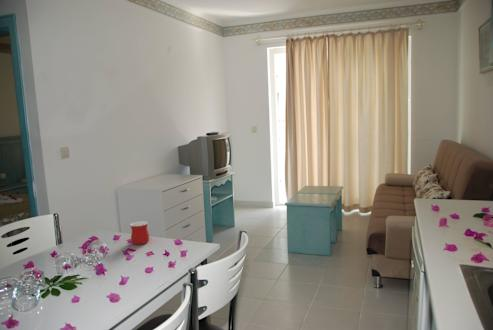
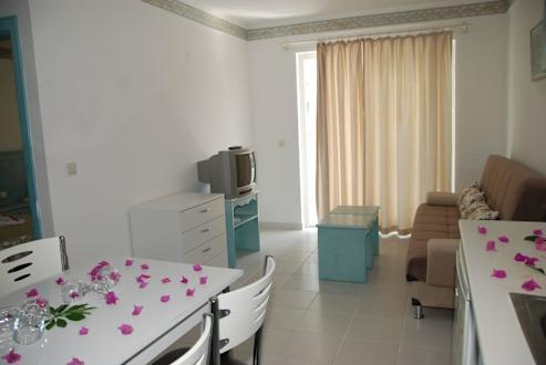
- mug (140, 232)
